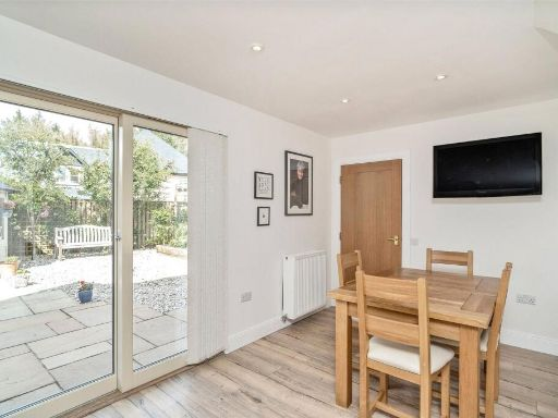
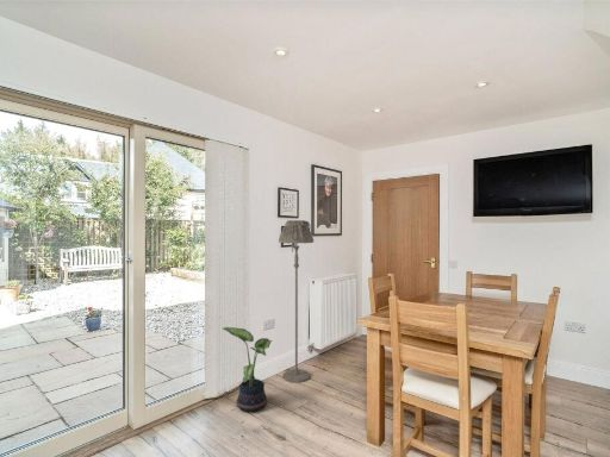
+ potted plant (254, 365)
+ floor lamp (295, 298)
